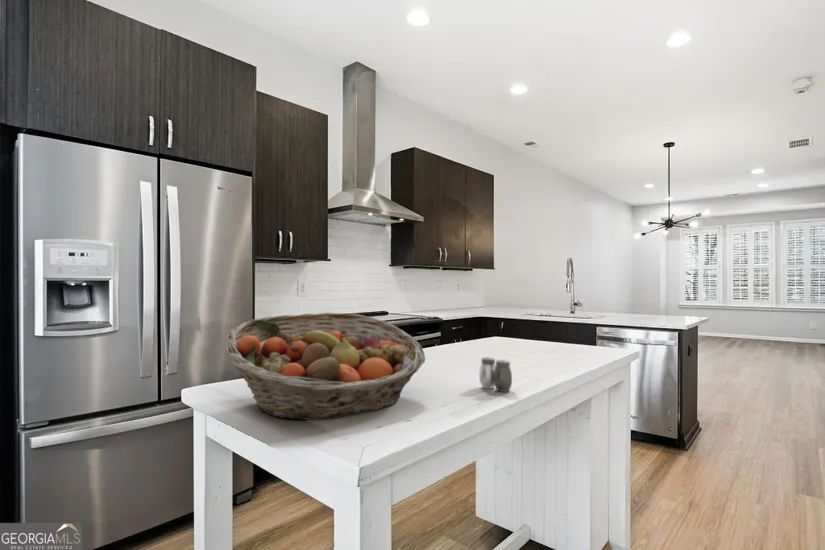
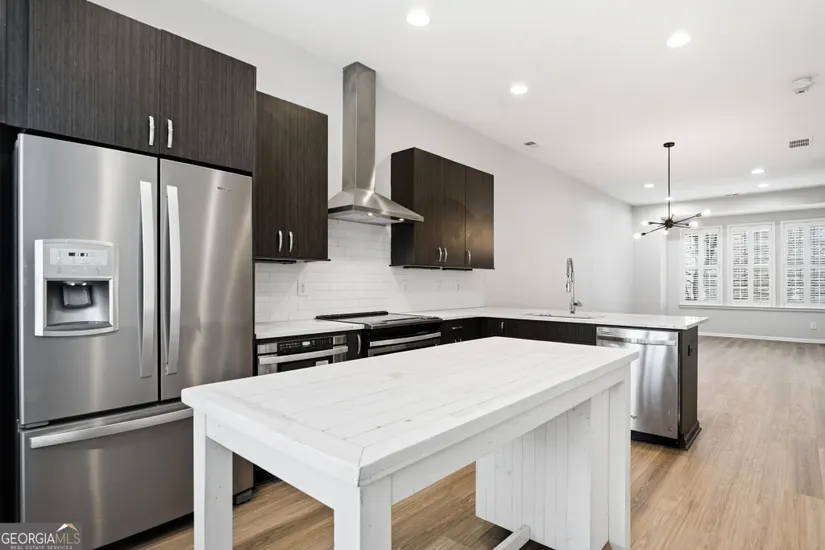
- fruit basket (329, 359)
- salt and pepper shaker (495, 373)
